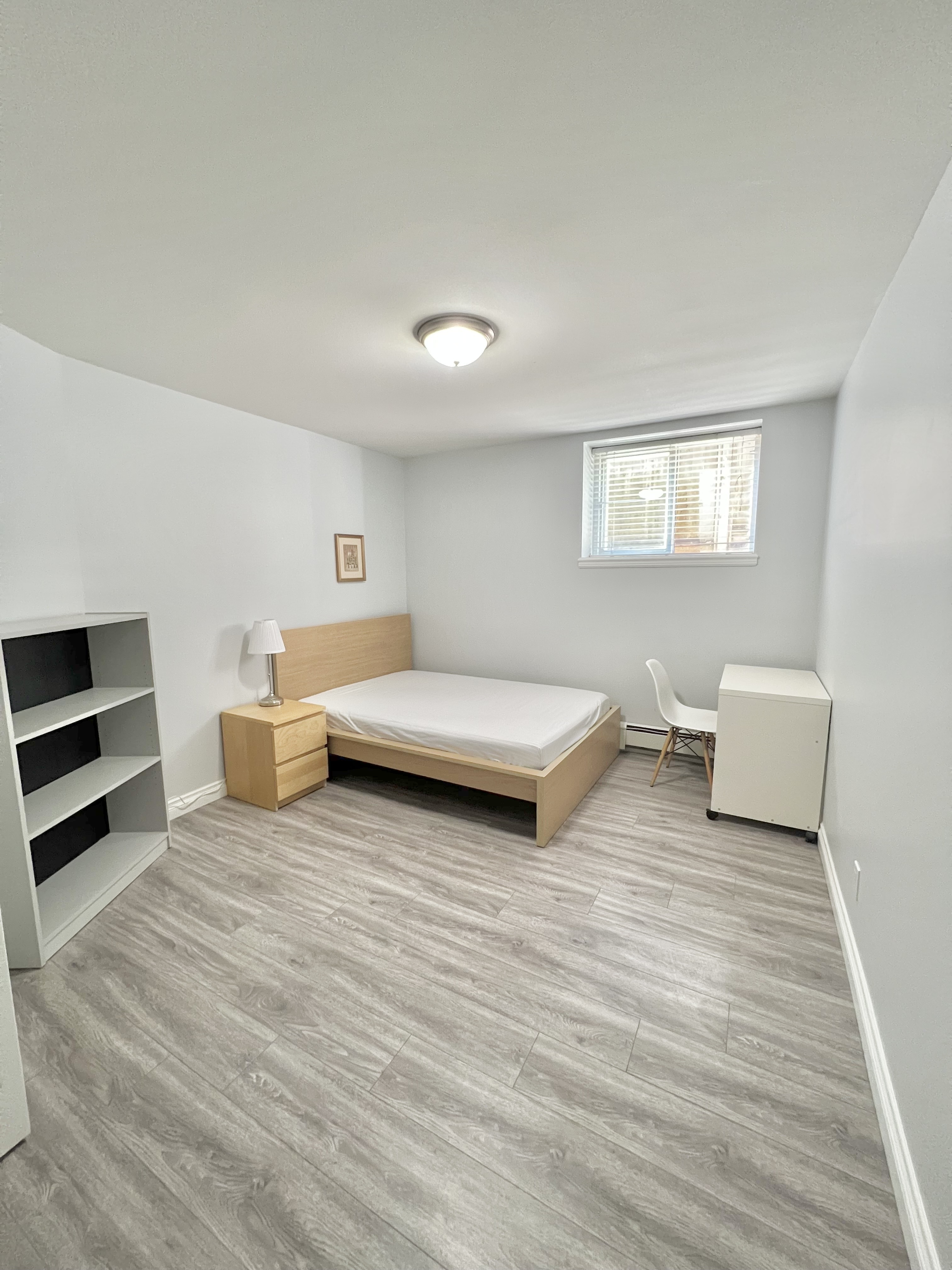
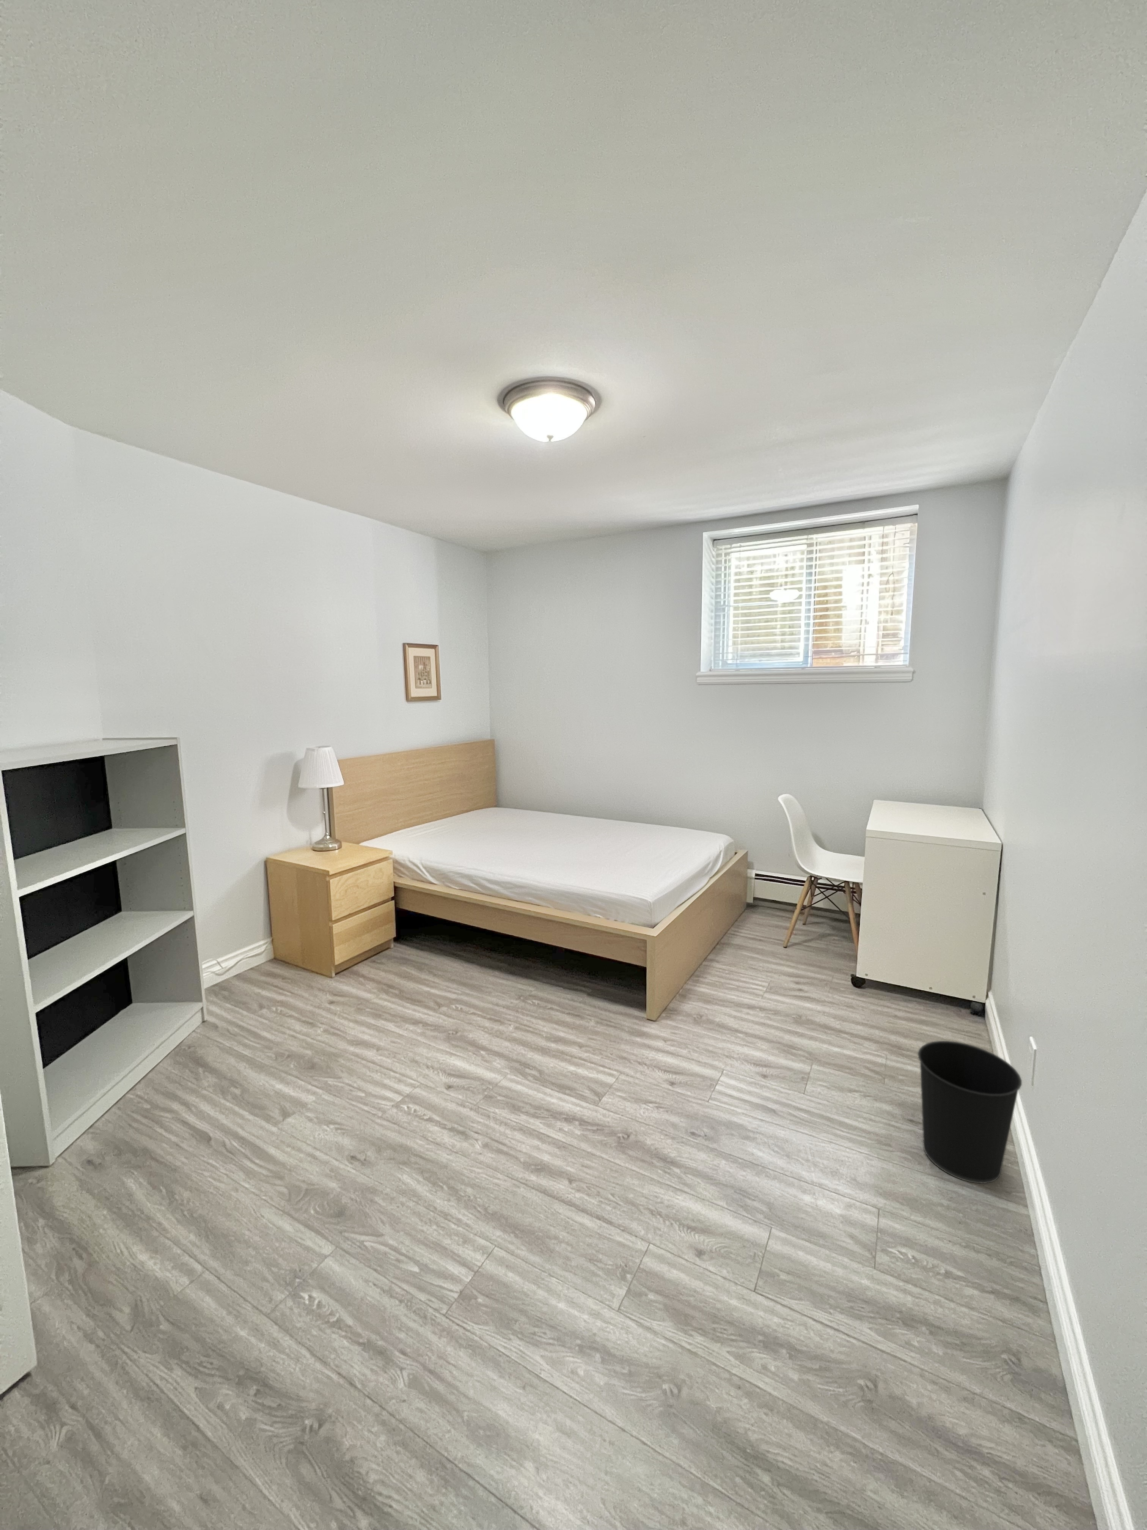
+ wastebasket (964, 1112)
